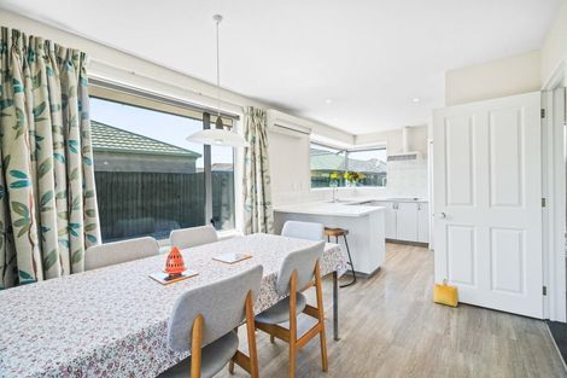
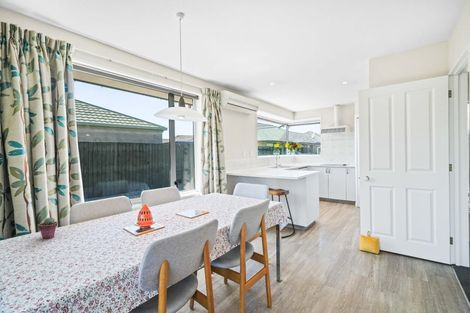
+ potted succulent (48, 227)
